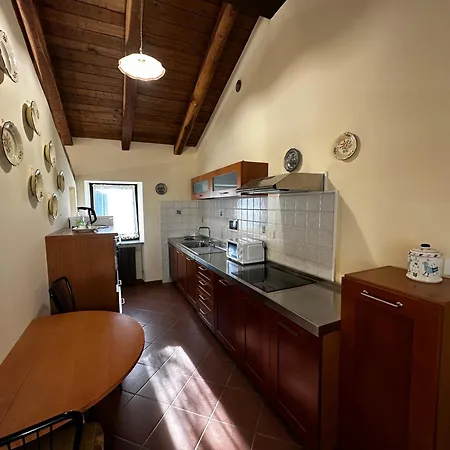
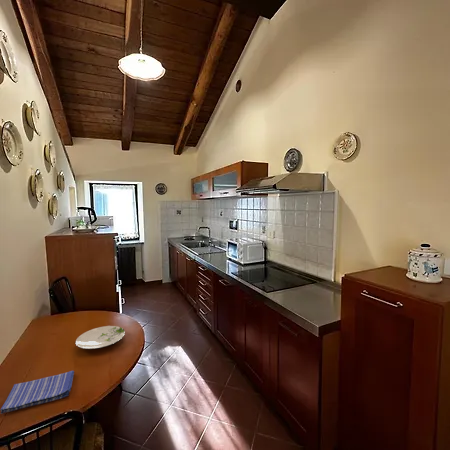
+ dish towel (41, 388)
+ plate (101, 339)
